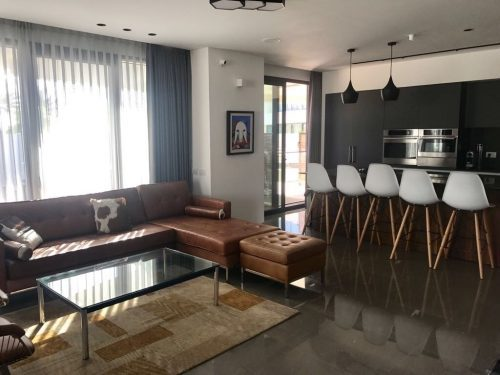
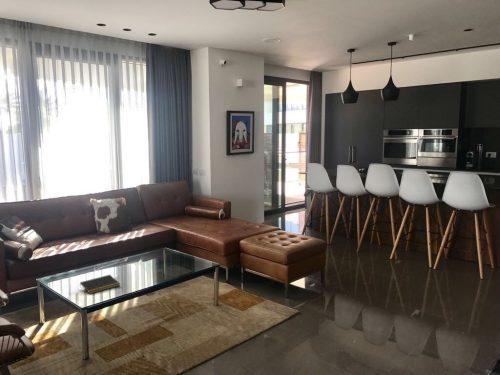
+ notepad (100, 283)
